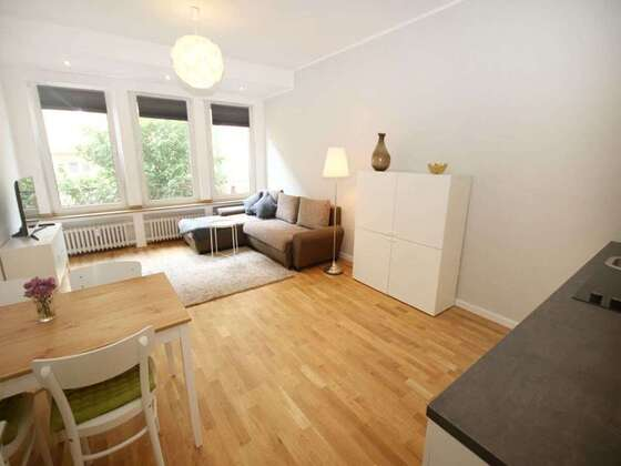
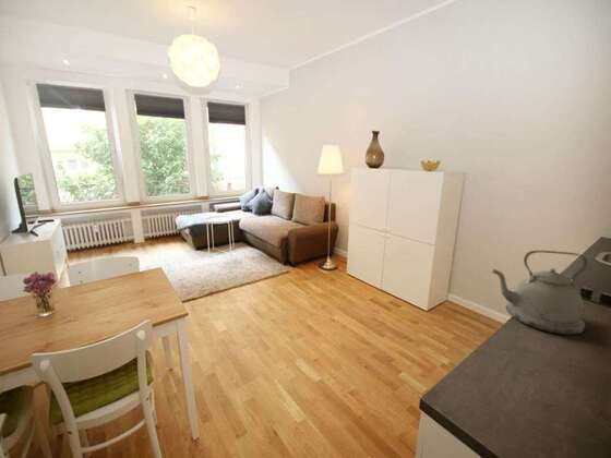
+ kettle (544, 286)
